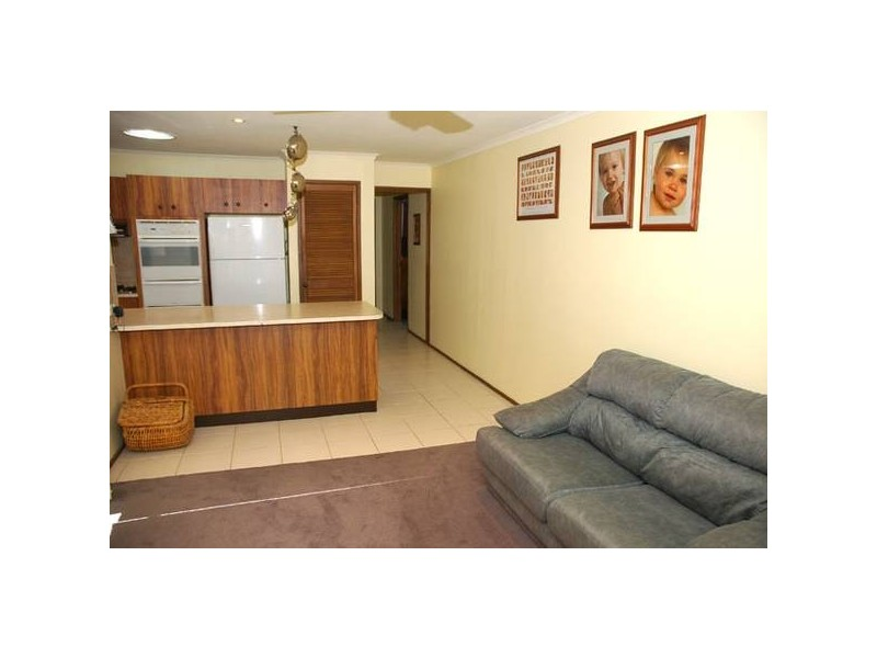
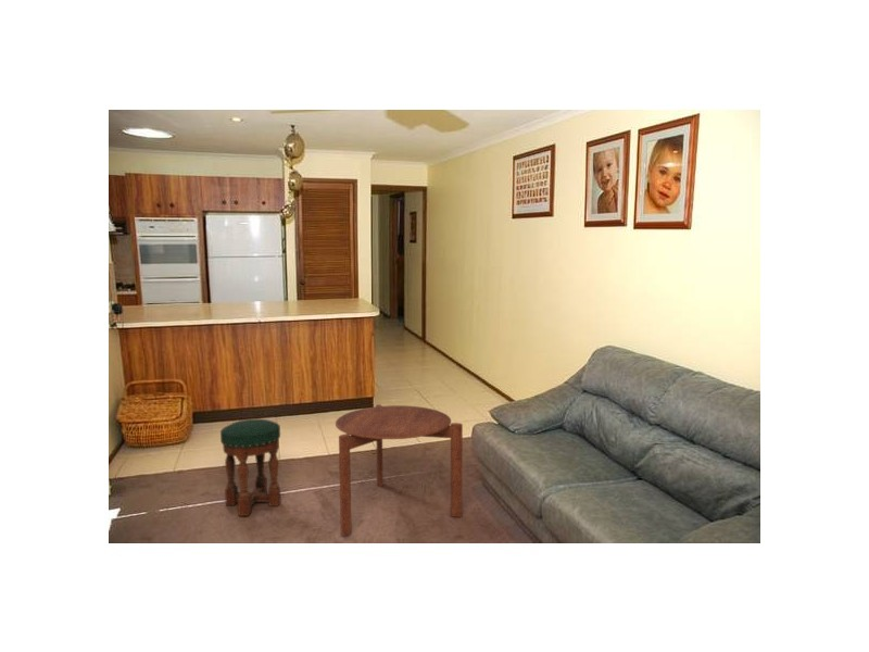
+ stool (256, 463)
+ side table (381, 465)
